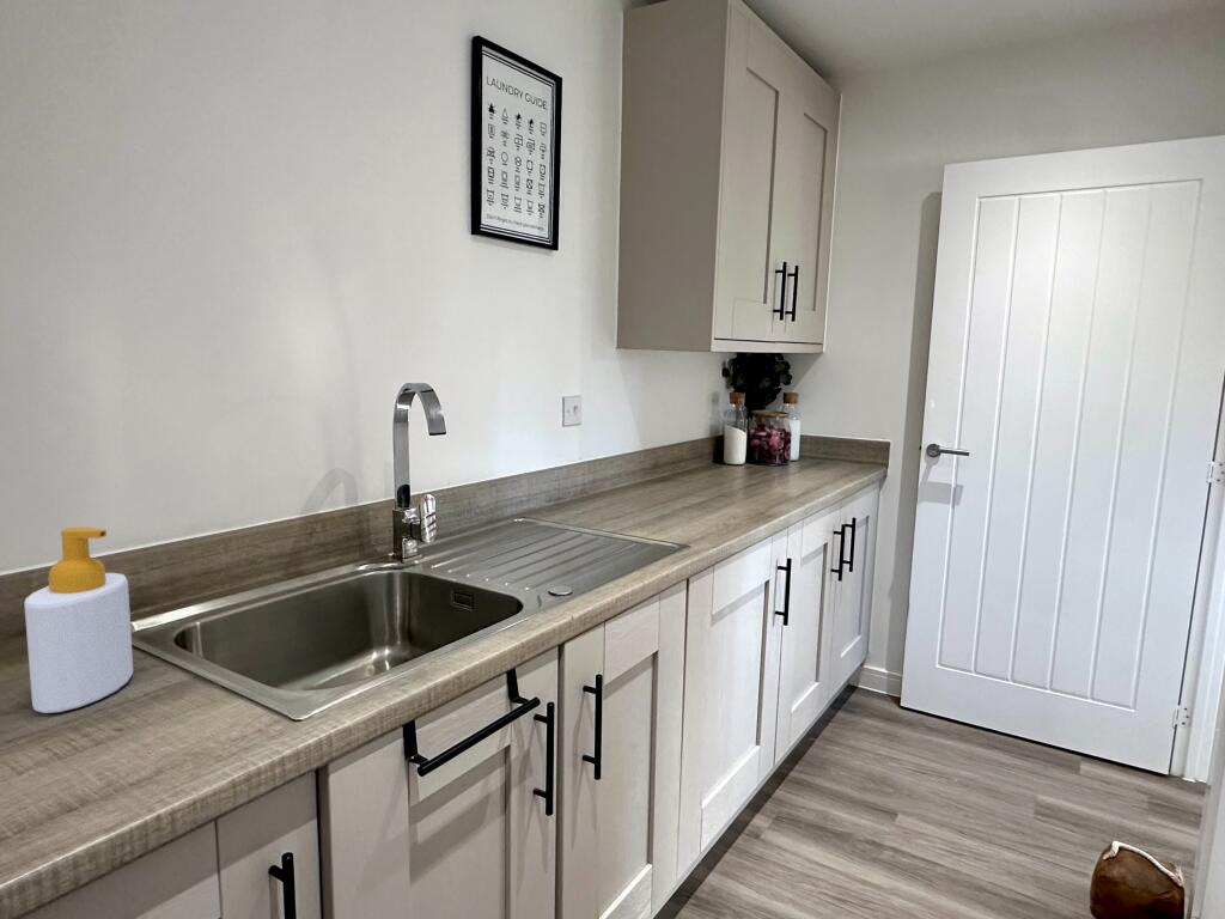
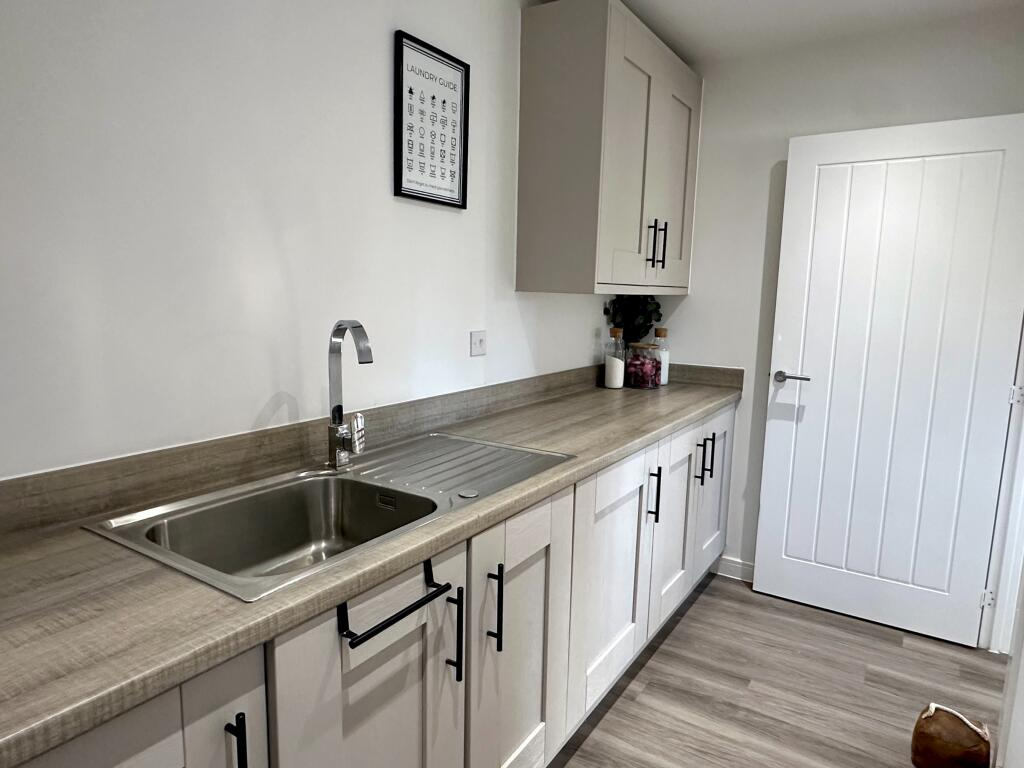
- soap bottle (79, 610)
